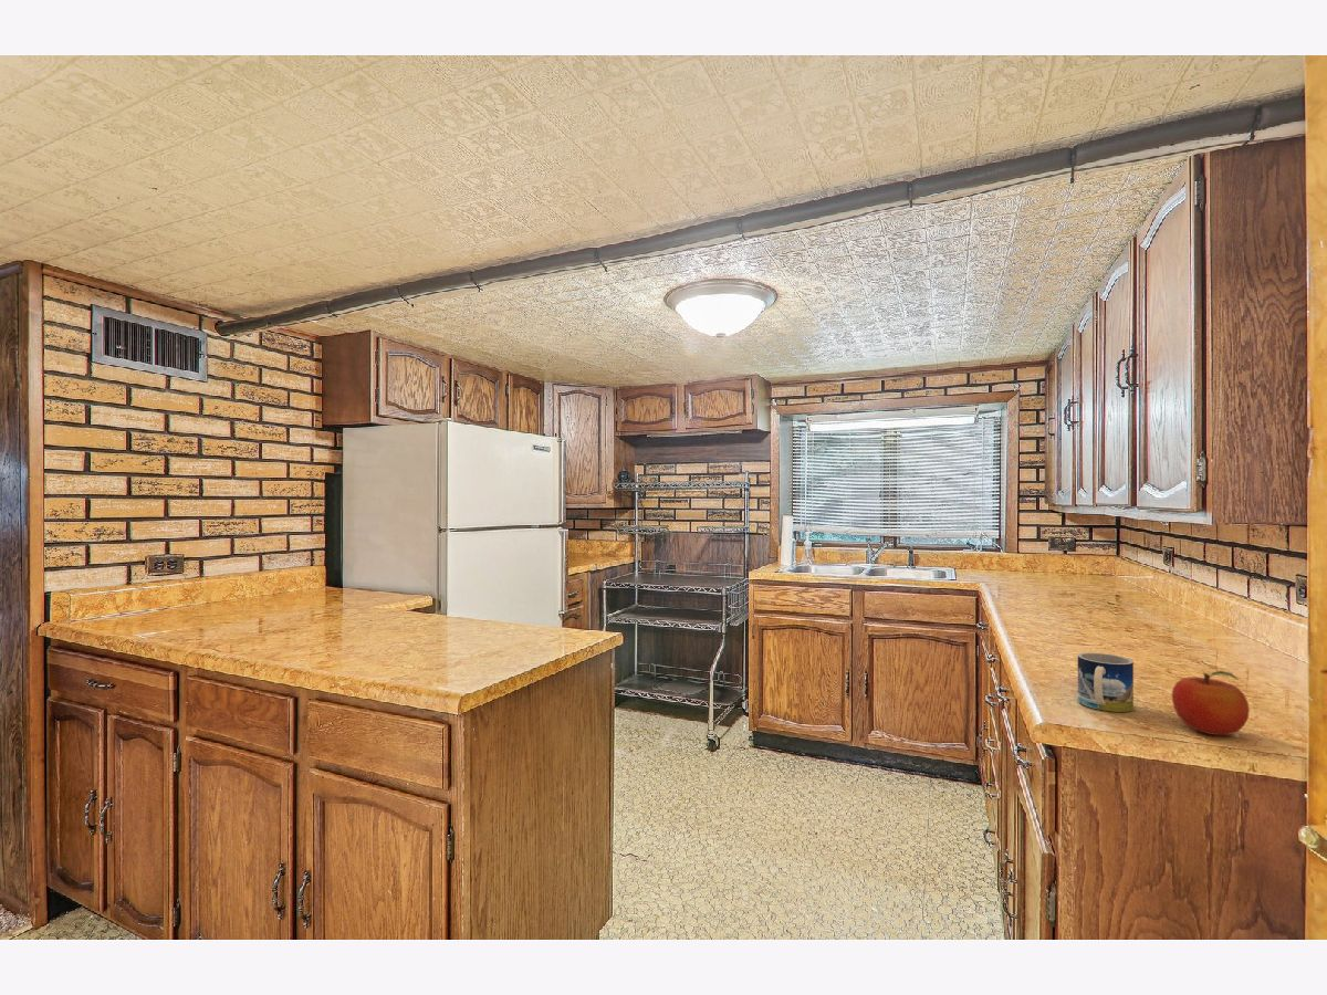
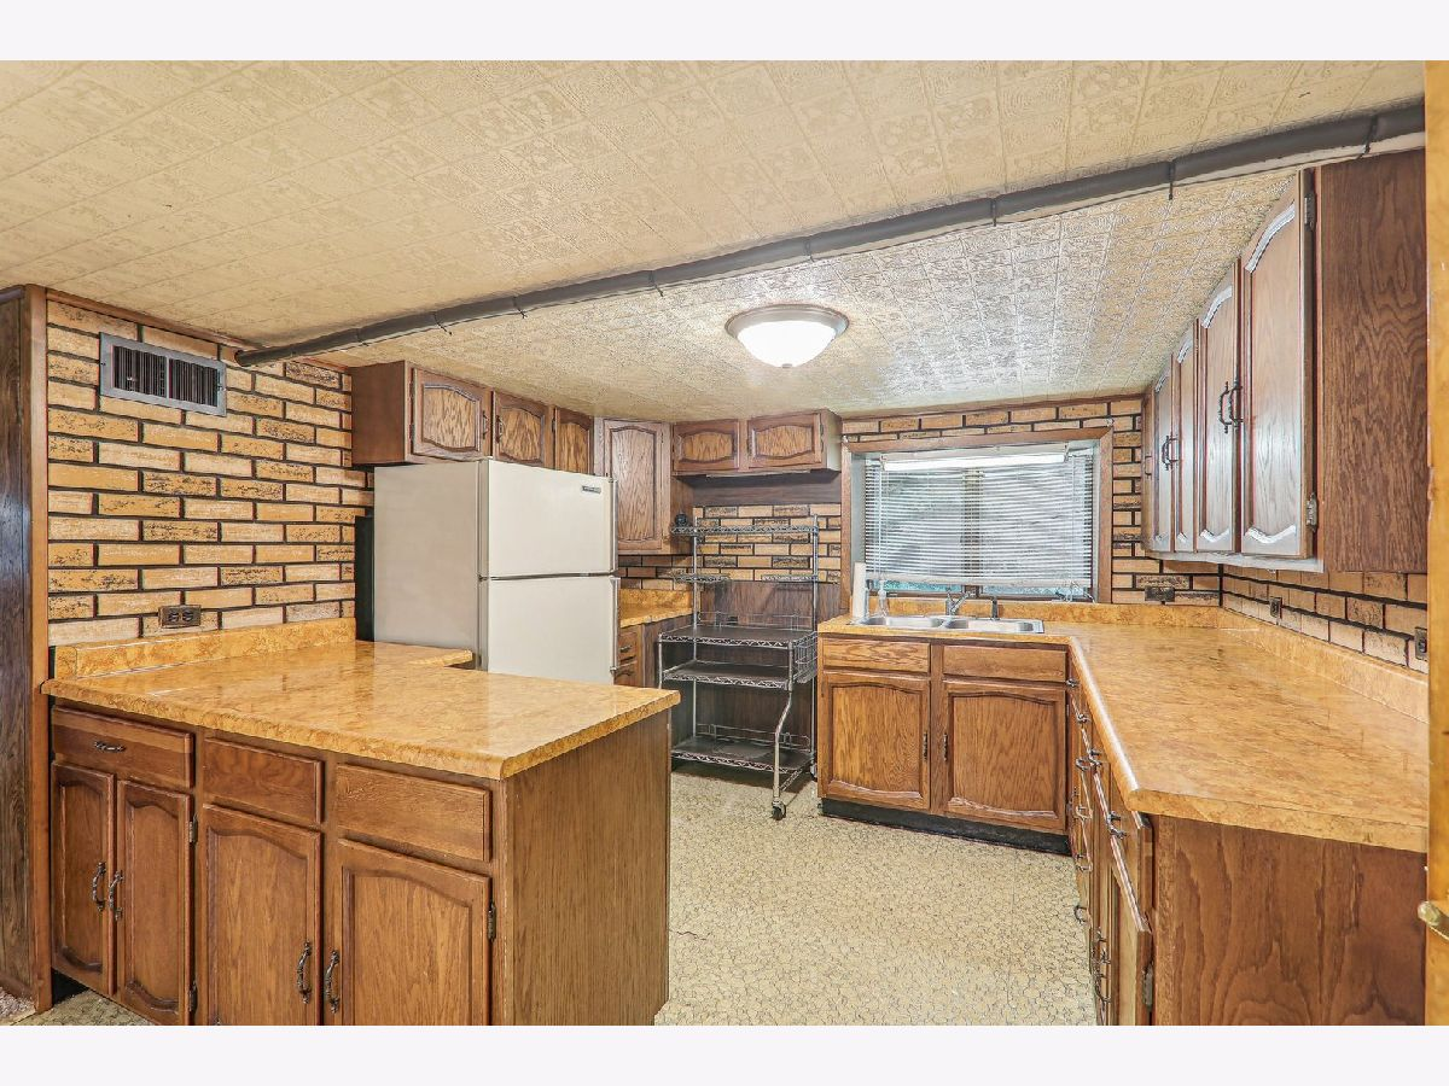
- mug (1103, 683)
- fruit (1209, 700)
